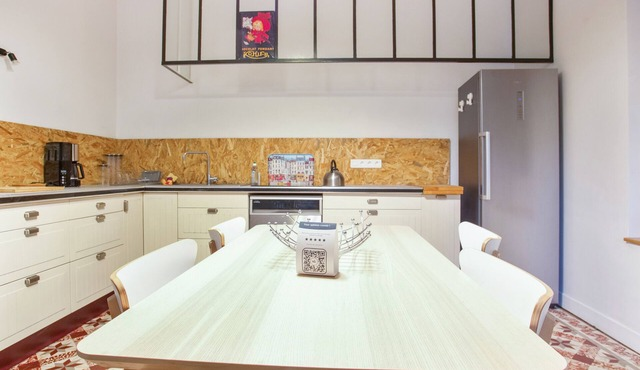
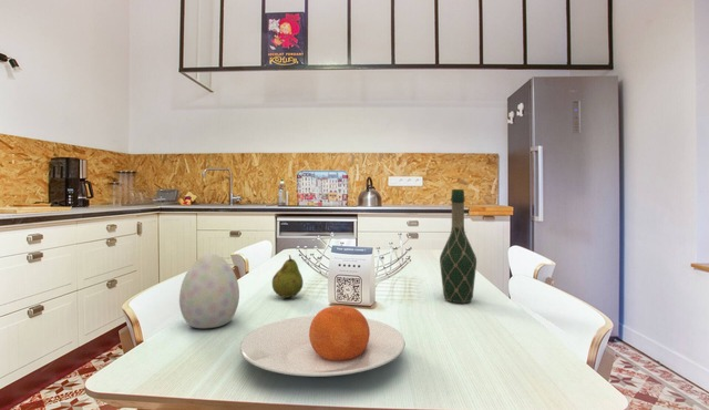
+ wine bottle (458, 244)
+ plate (323, 332)
+ decorative egg (209, 288)
+ fruit (287, 275)
